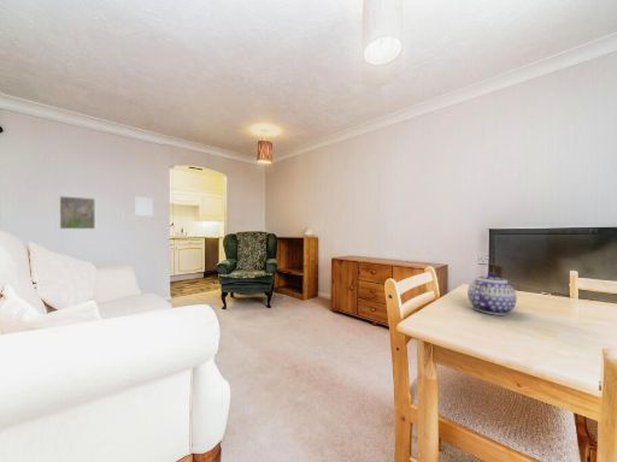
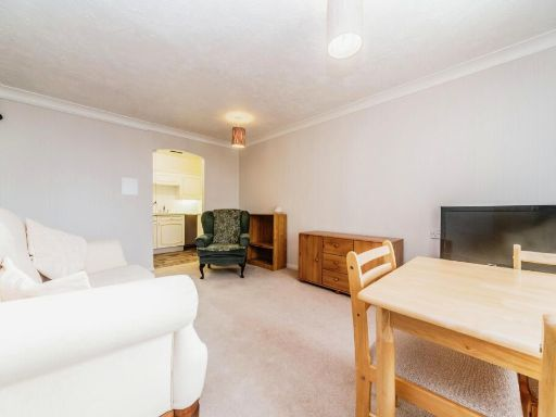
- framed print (77, 213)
- teapot (490, 291)
